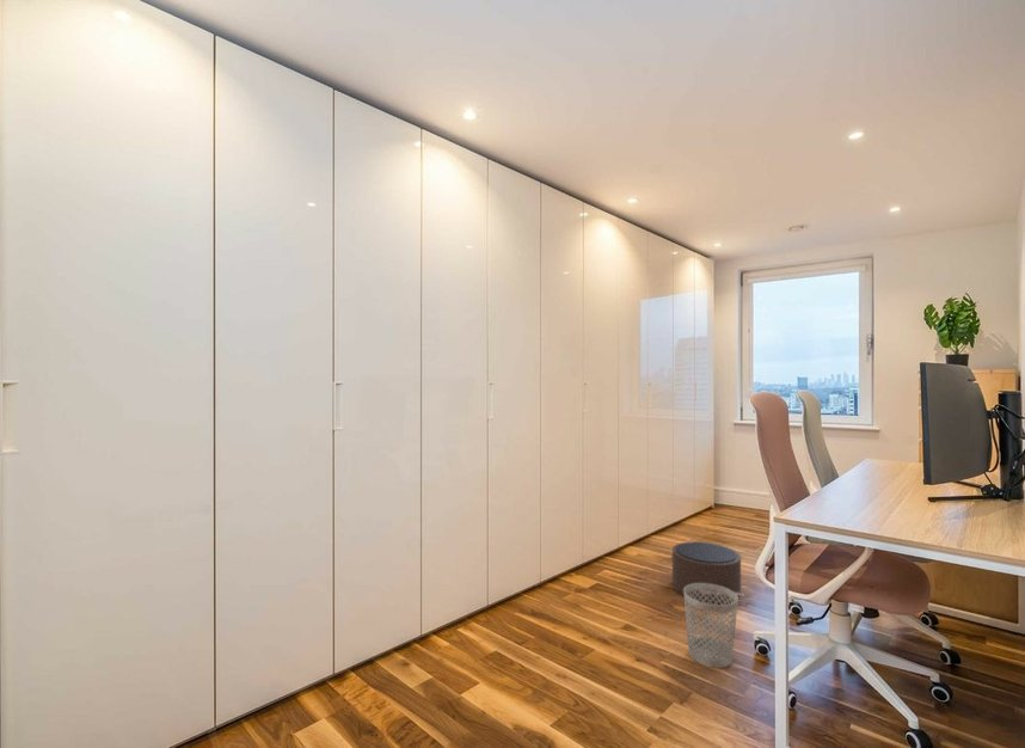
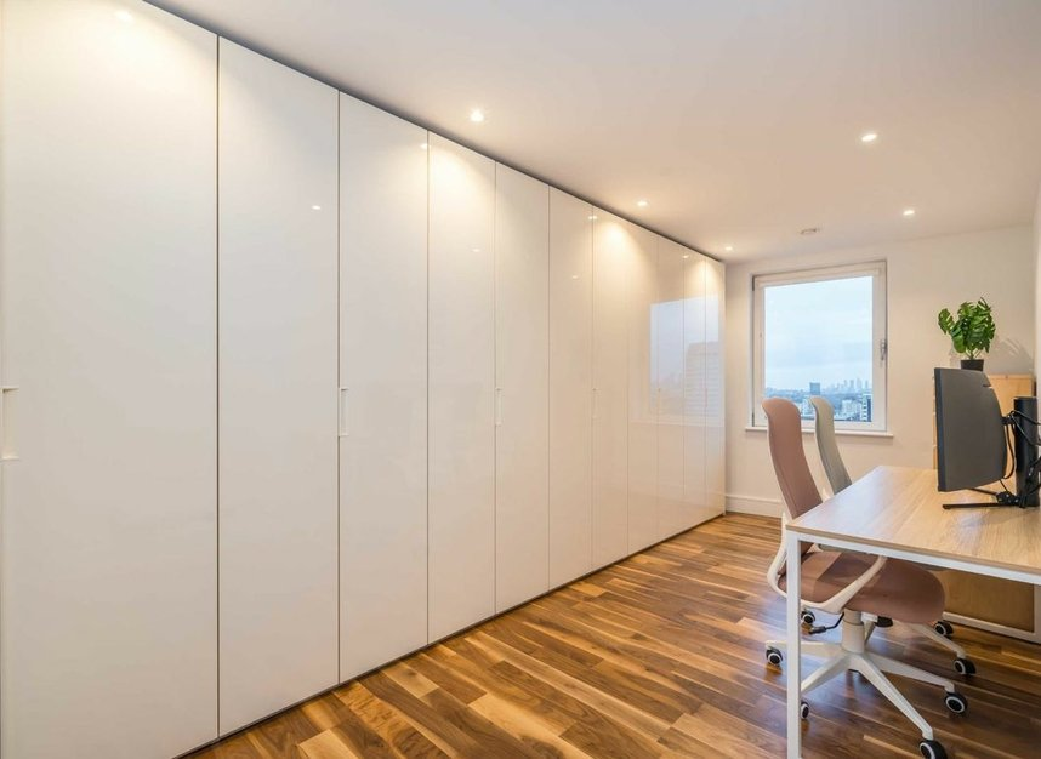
- wastebasket (710, 625)
- pouf (711, 570)
